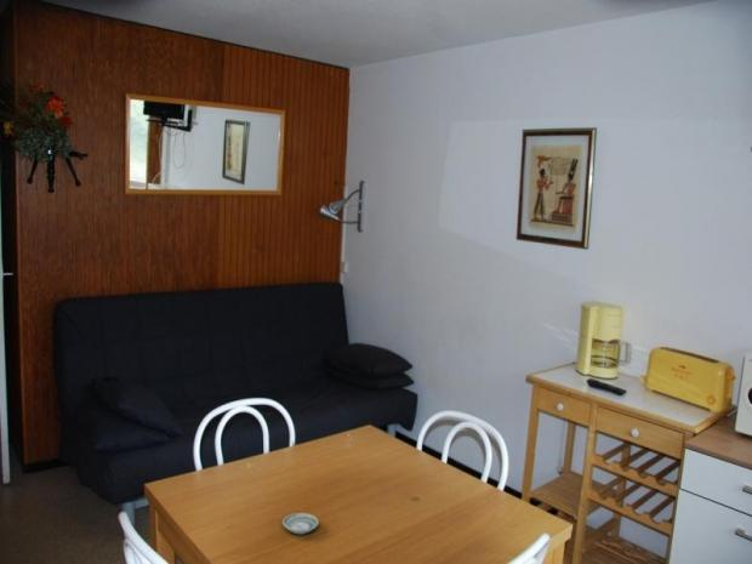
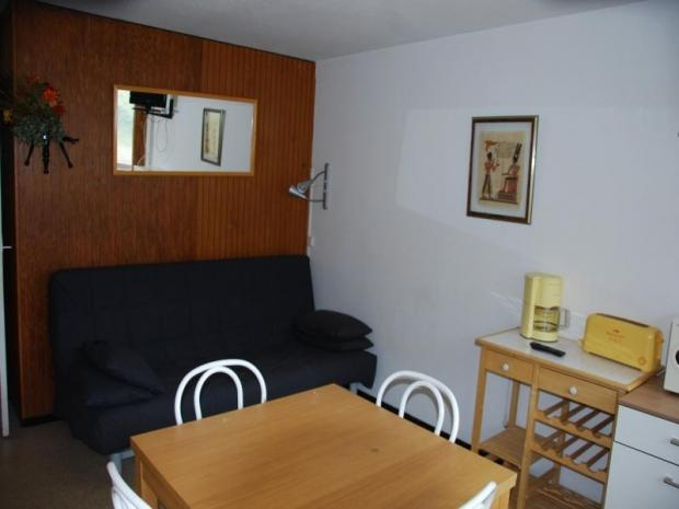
- saucer (300, 525)
